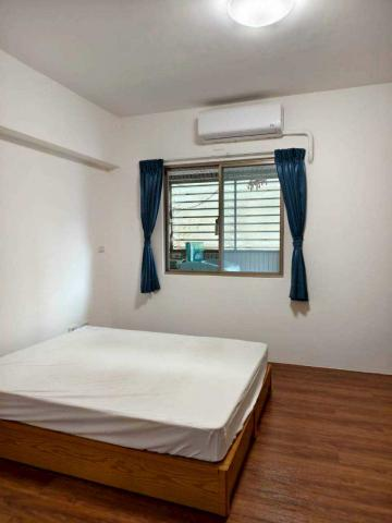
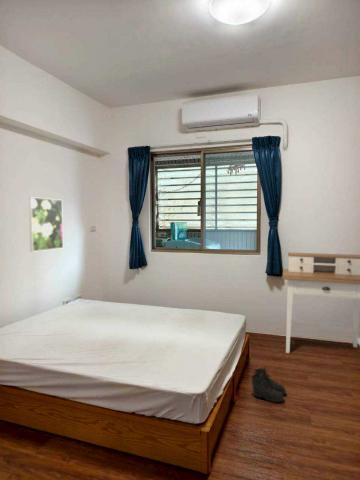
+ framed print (47, 224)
+ boots (268, 382)
+ desk (326, 296)
